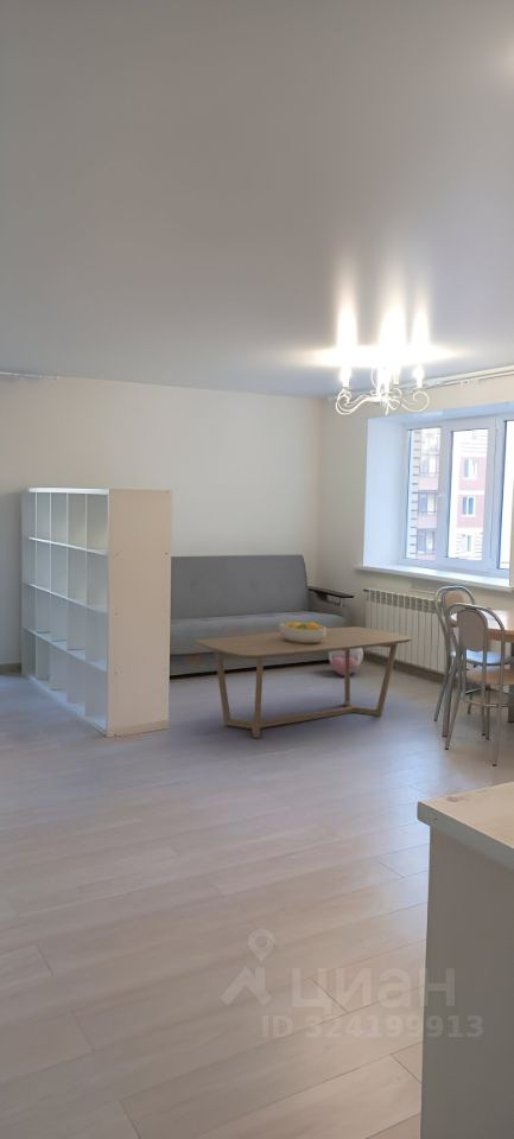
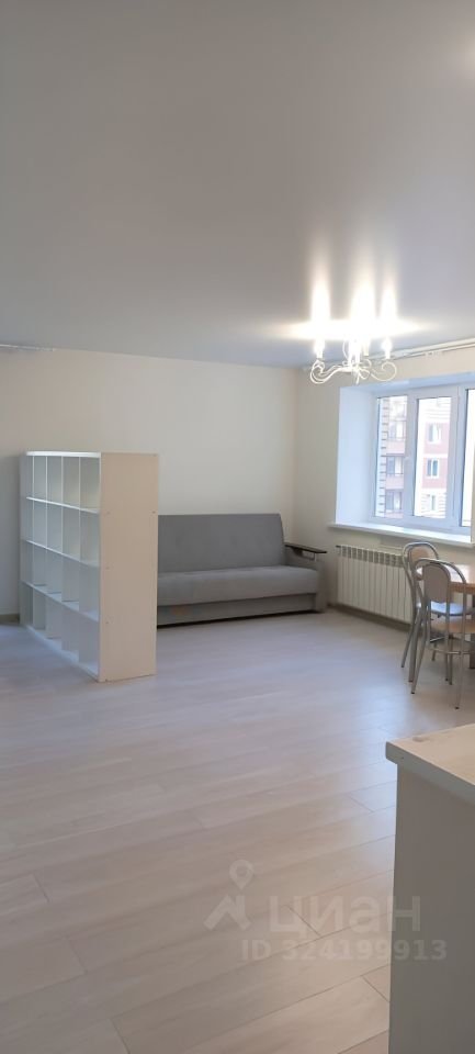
- fruit bowl (302, 629)
- plush toy (343, 655)
- coffee table (302, 654)
